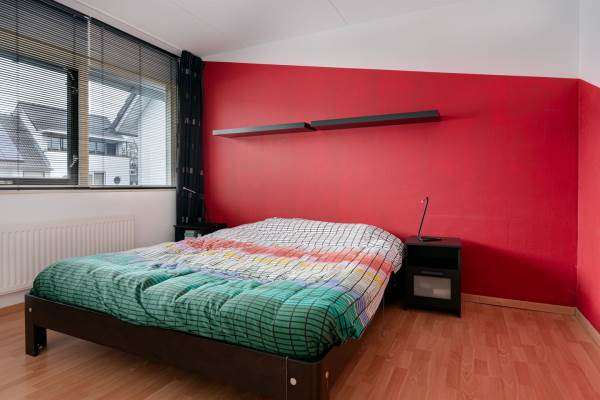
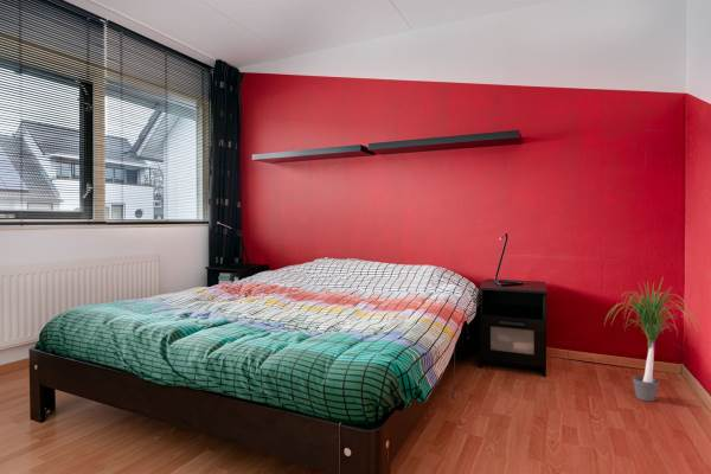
+ potted plant (651, 335)
